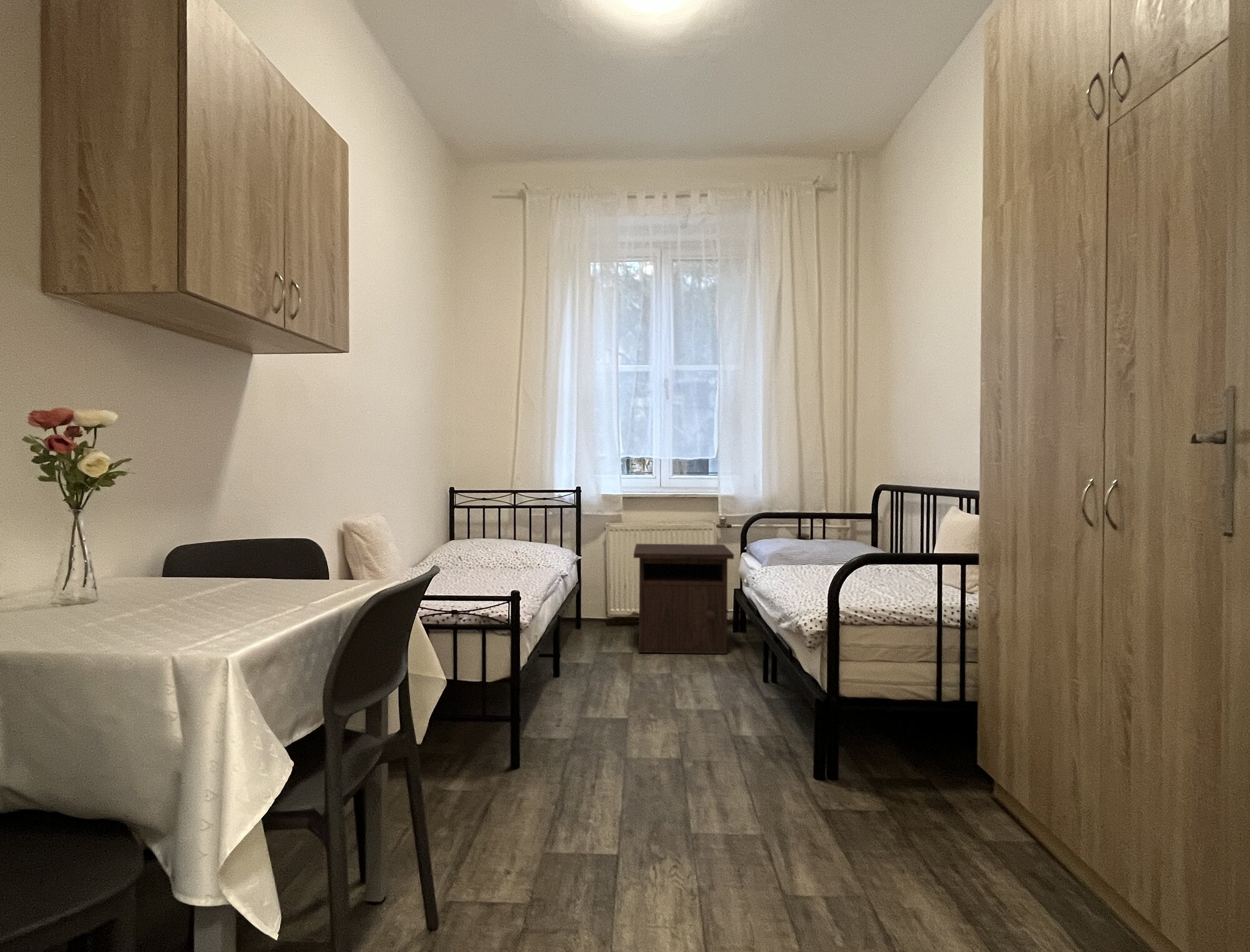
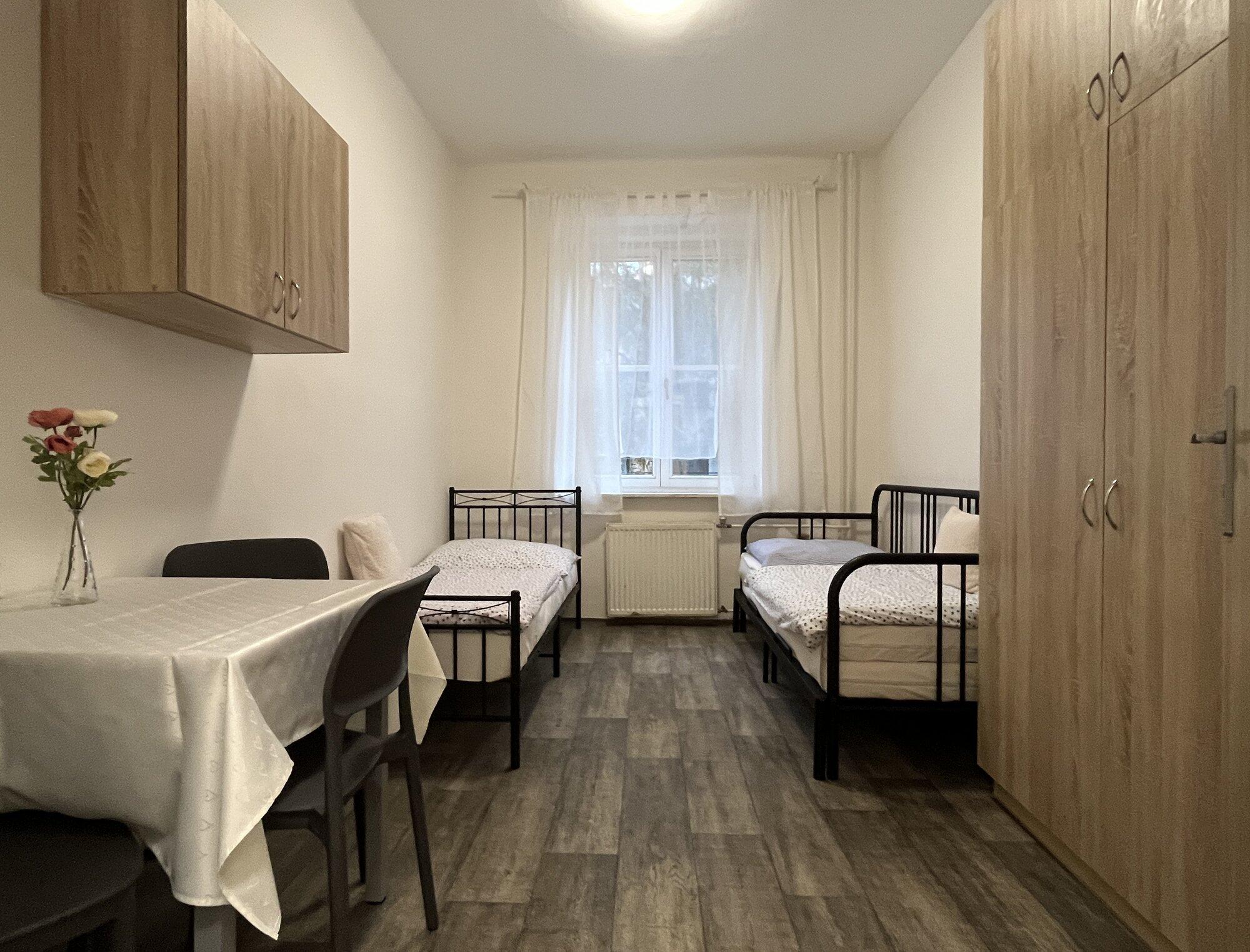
- nightstand (681, 596)
